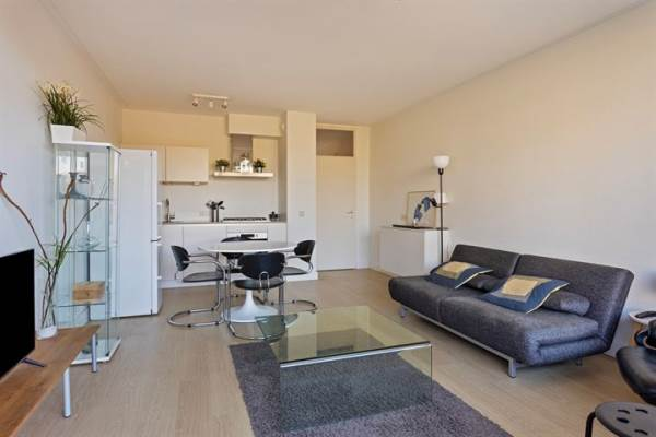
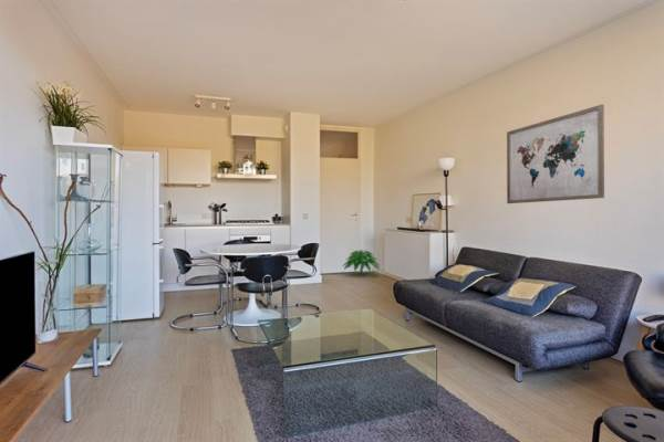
+ indoor plant (361, 261)
+ wall art (549, 160)
